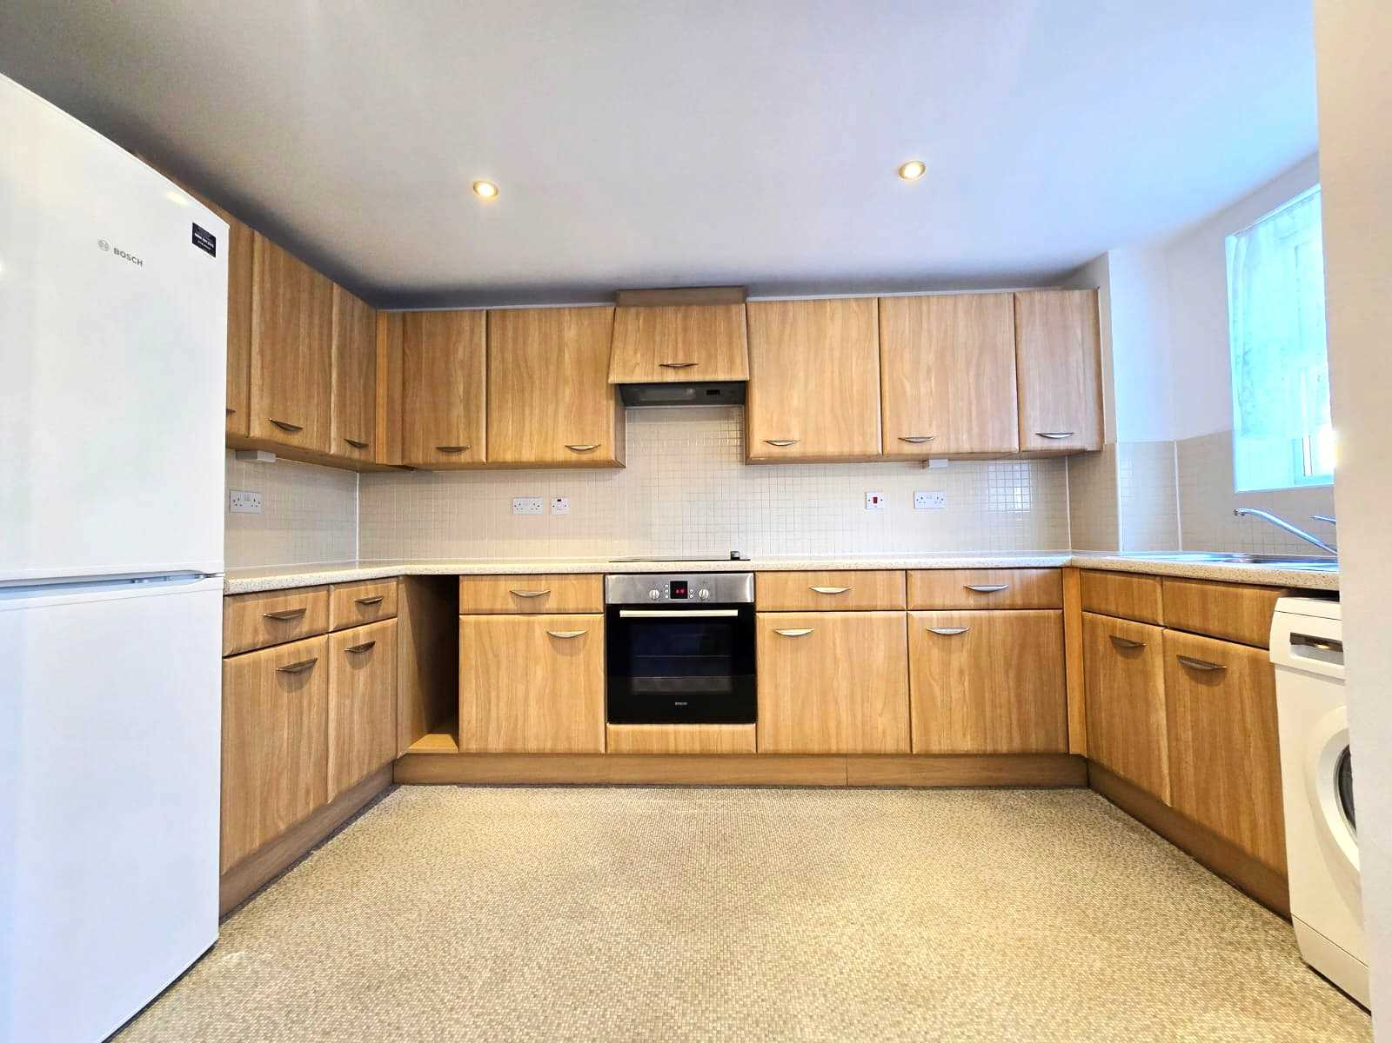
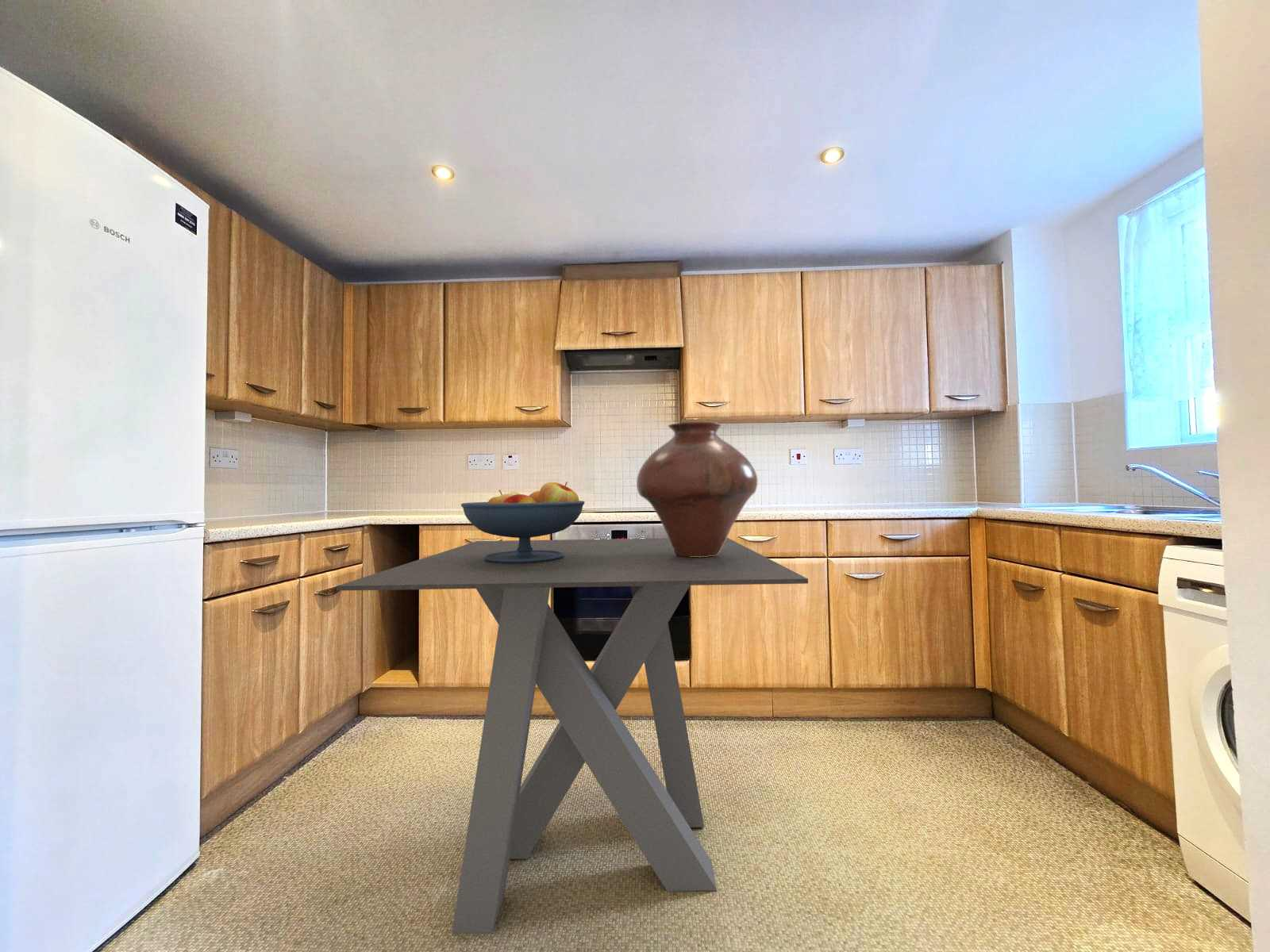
+ vase (696, 488)
+ dining table (593, 708)
+ fruit bowl (524, 519)
